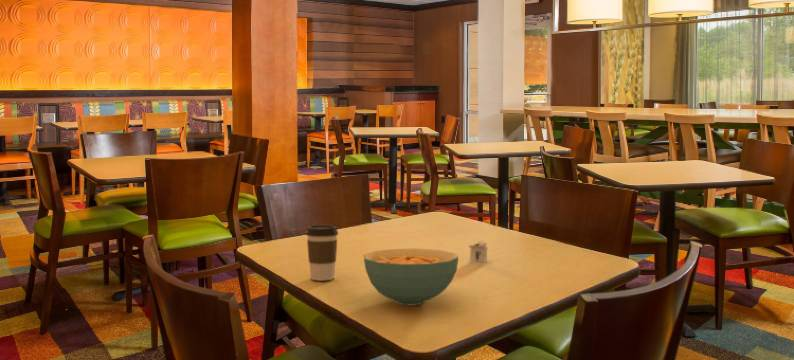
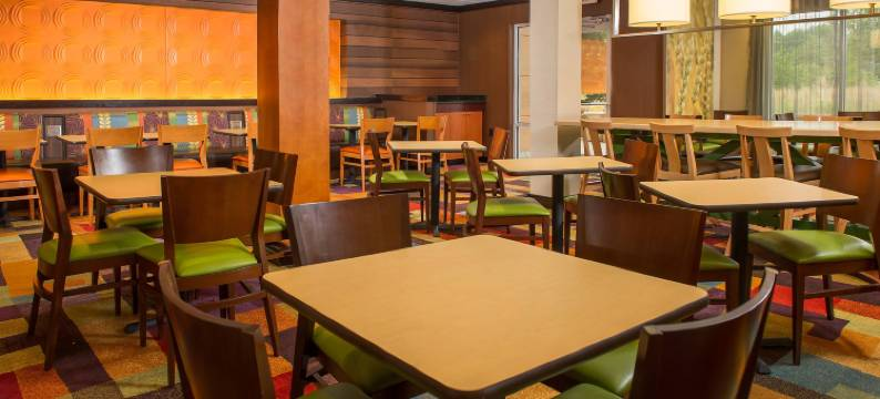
- coffee cup (322, 252)
- napkin holder (470, 253)
- cereal bowl (410, 279)
